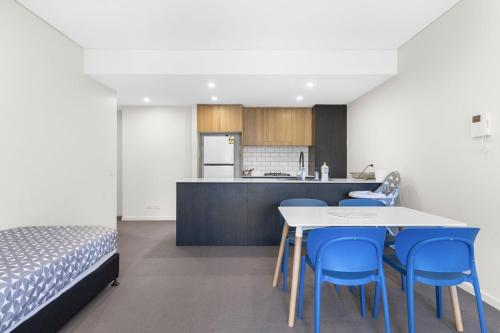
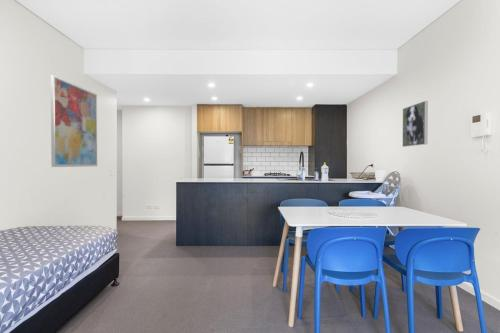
+ wall art (76, 126)
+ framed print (414, 125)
